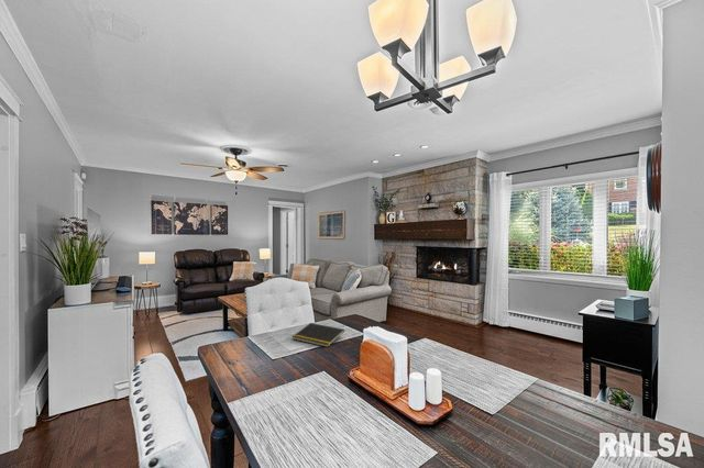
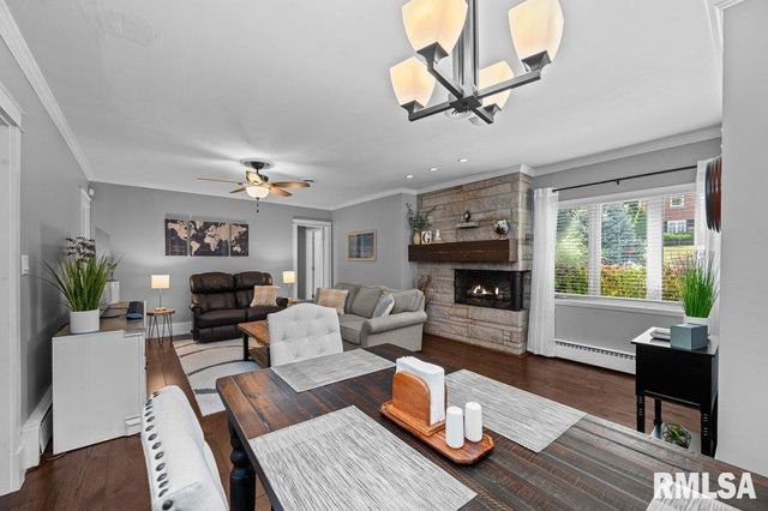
- notepad (318, 334)
